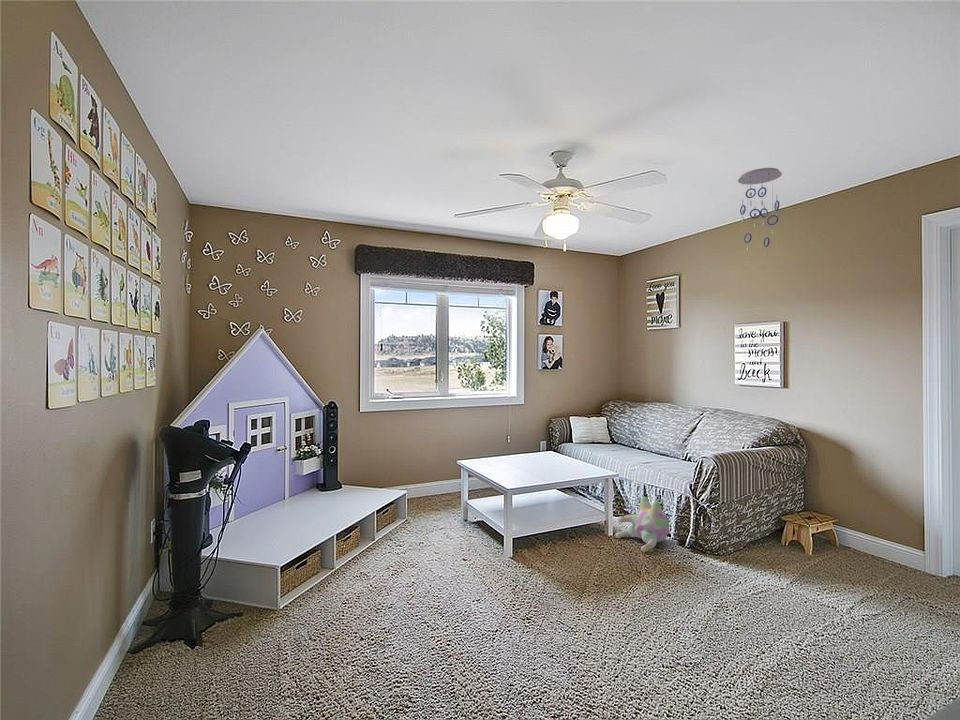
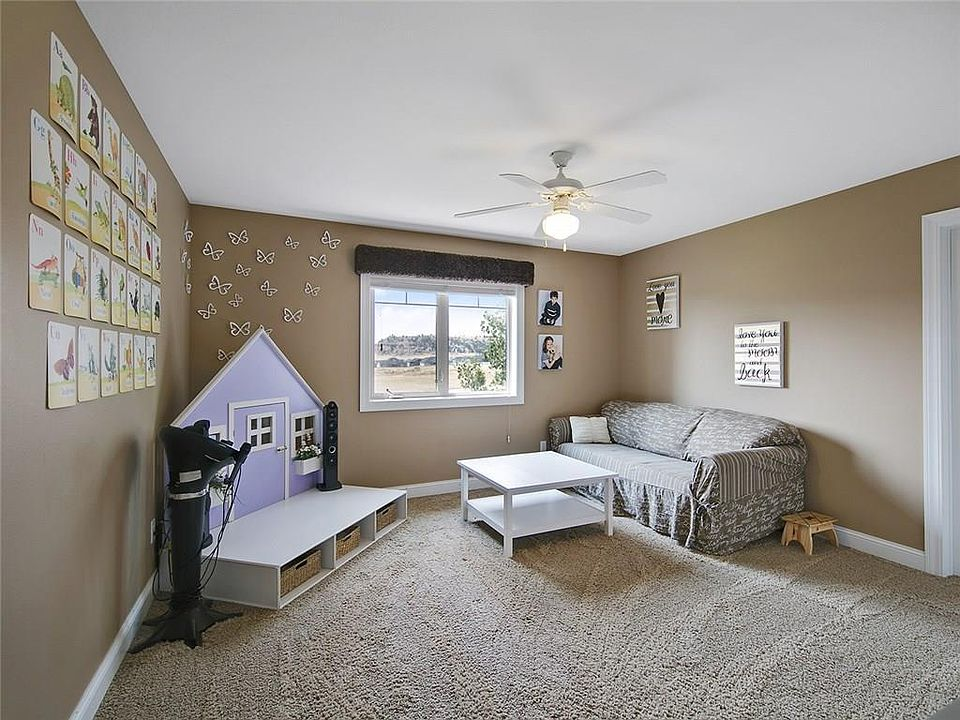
- ceiling mobile (759, 214)
- plush toy (646, 520)
